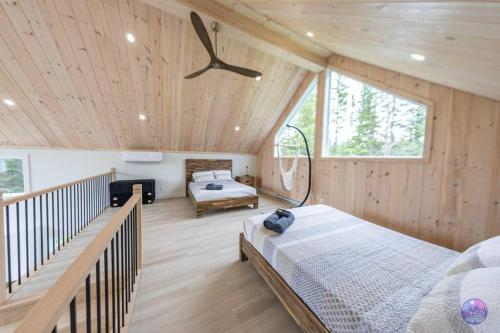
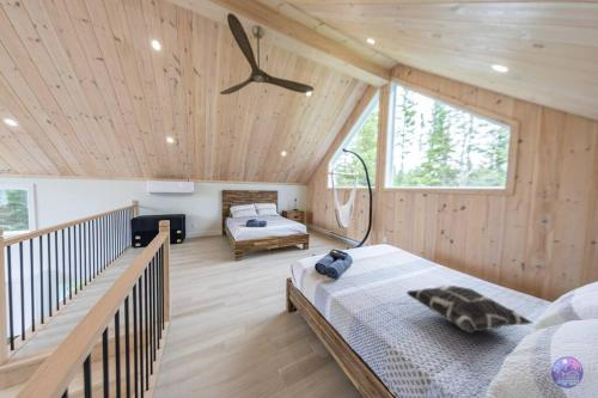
+ decorative pillow (462, 304)
